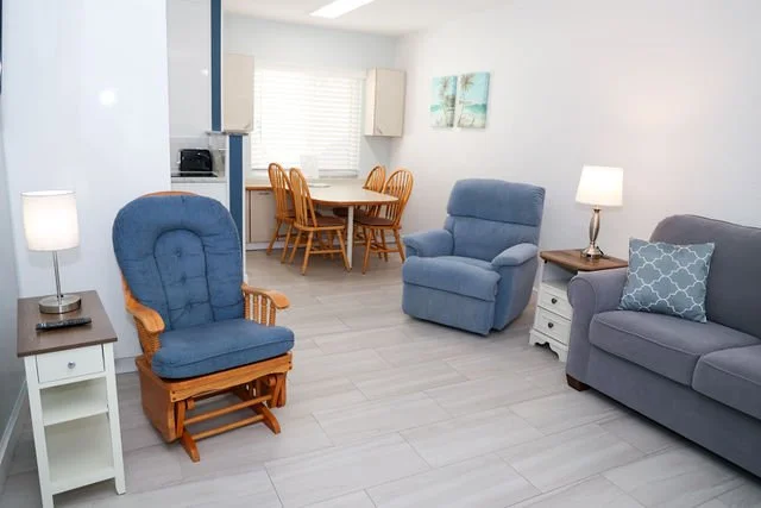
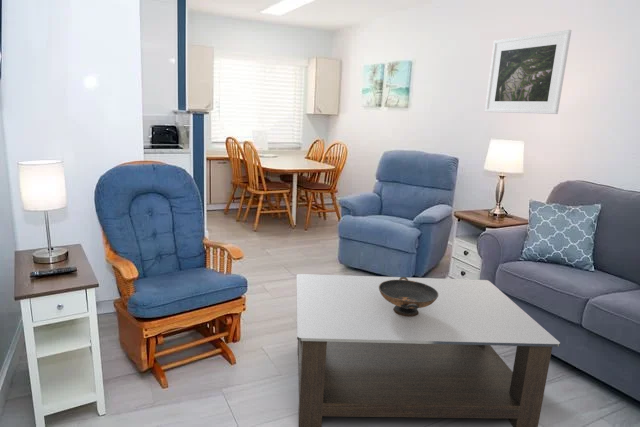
+ coffee table (405, 344)
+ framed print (523, 75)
+ decorative bowl (407, 299)
